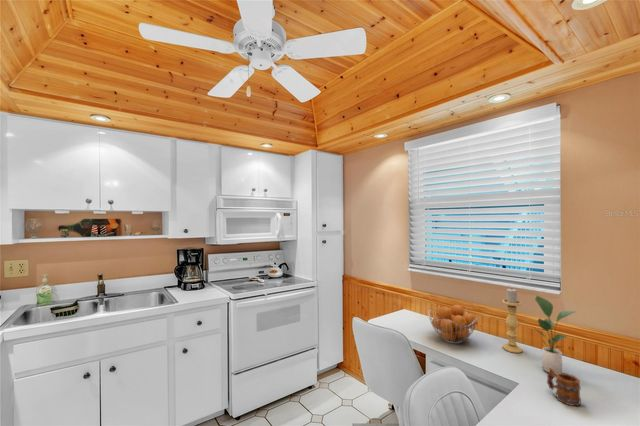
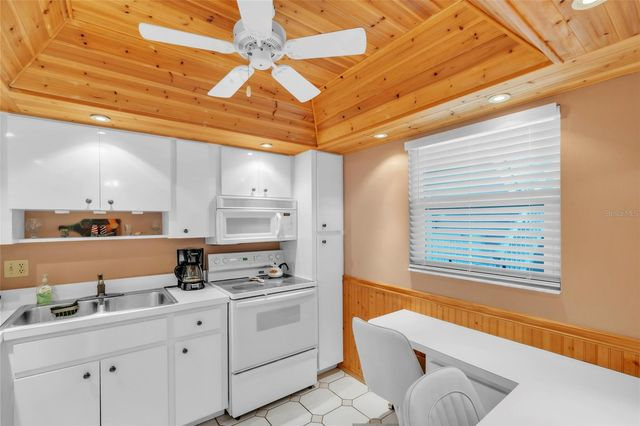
- candle holder (512, 318)
- mug (563, 385)
- fruit basket (452, 322)
- potted plant (551, 336)
